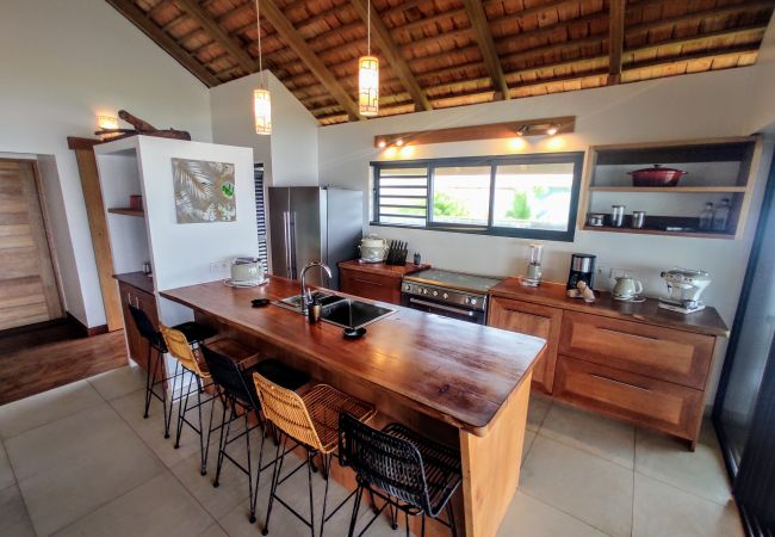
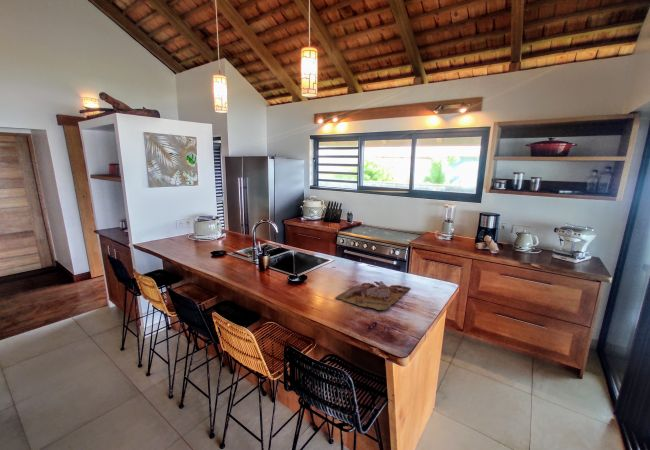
+ cutting board (374, 288)
